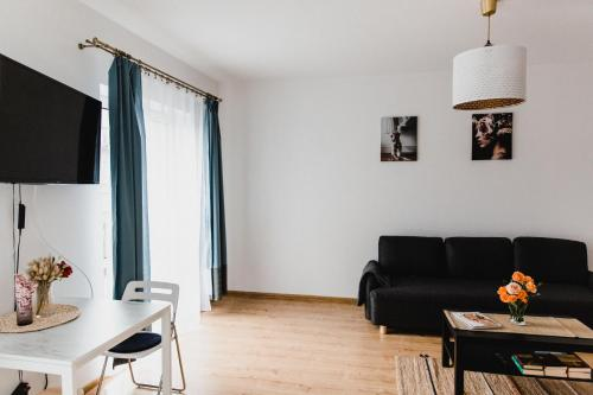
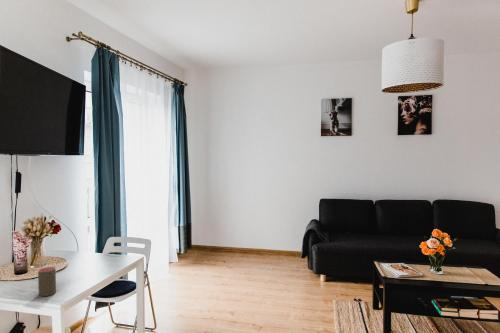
+ cup (47, 281)
